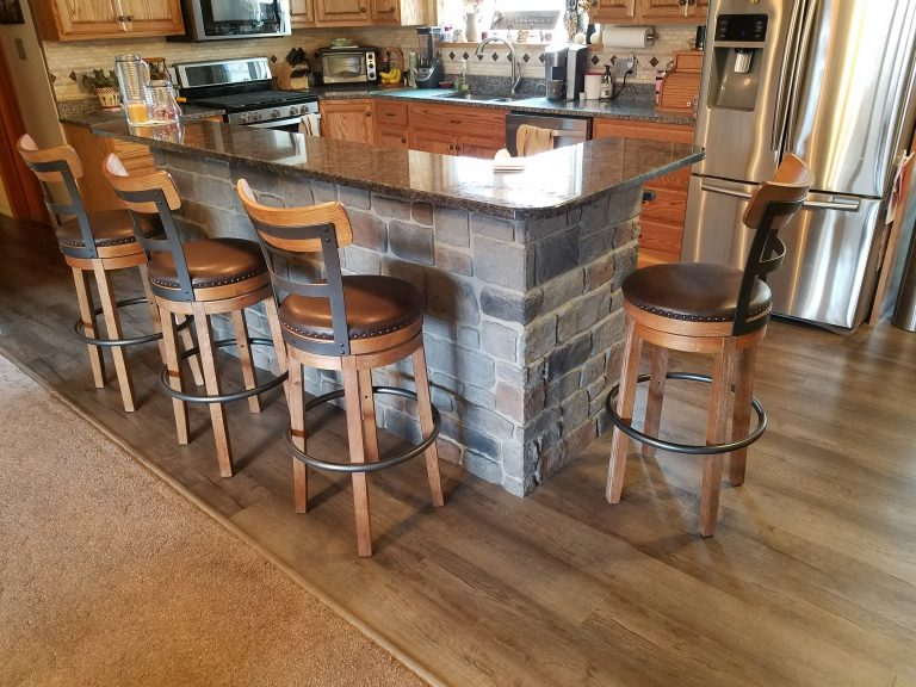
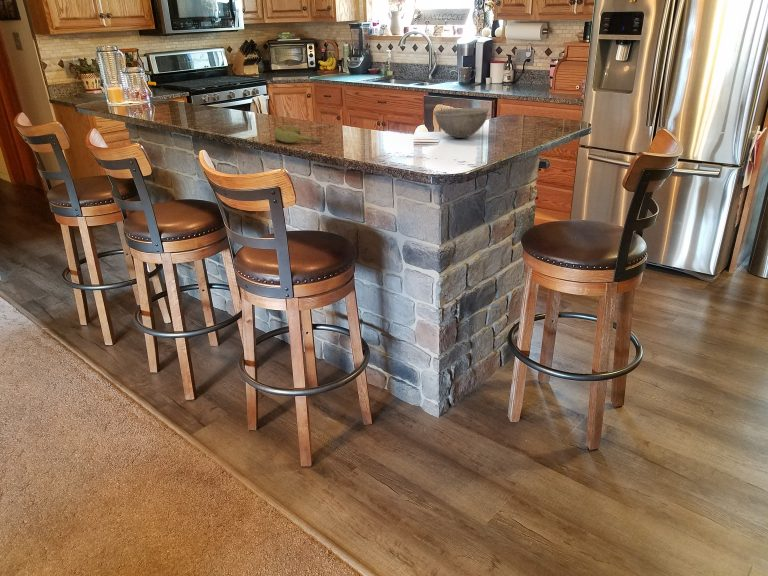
+ bowl (460, 124)
+ banana (298, 132)
